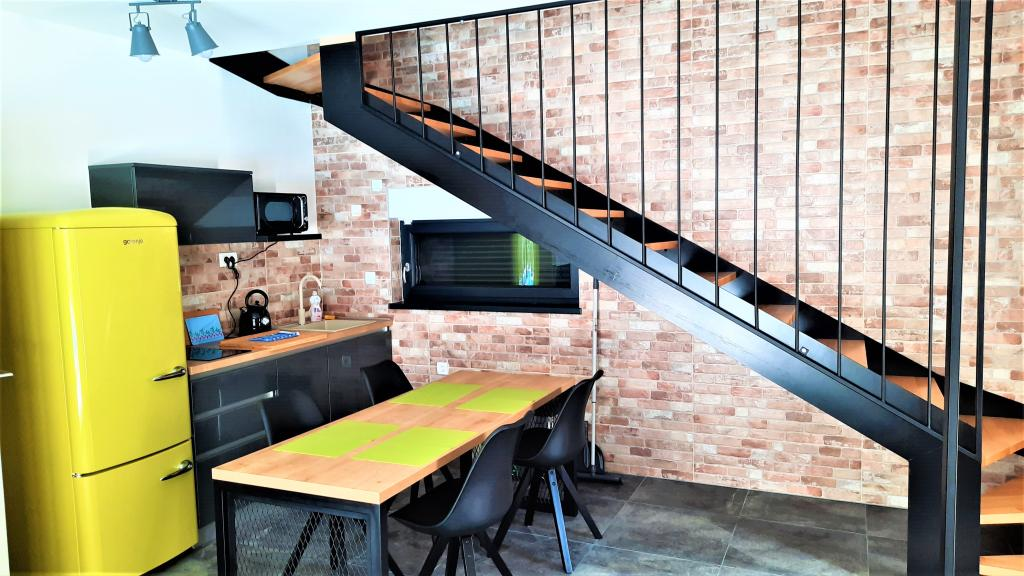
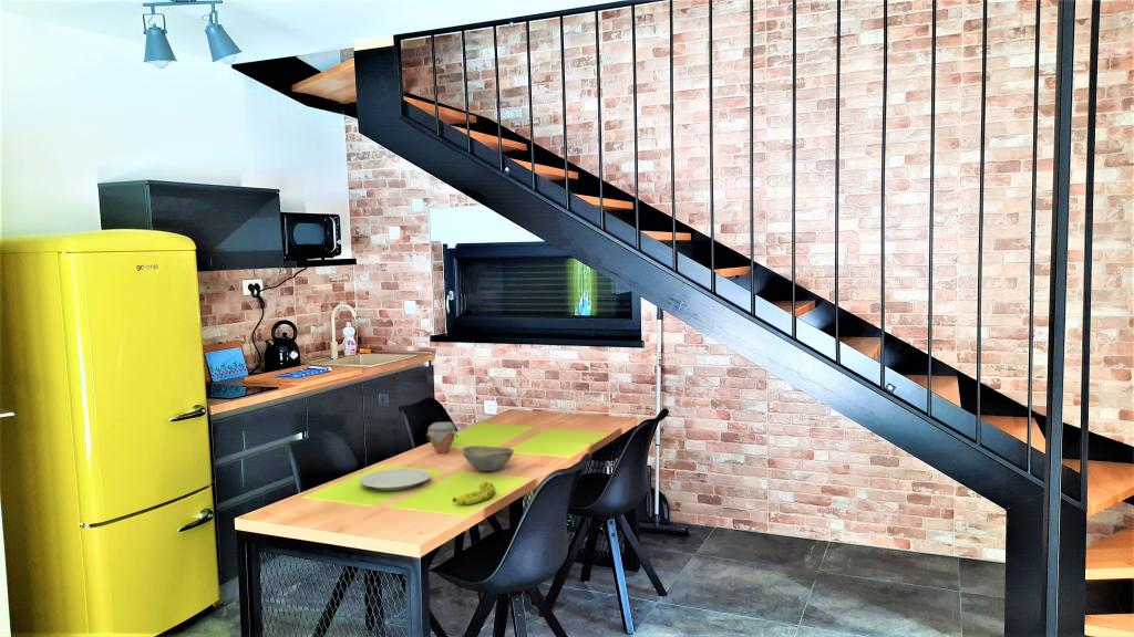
+ chinaware (395, 480)
+ fruit (472, 492)
+ bowl (488, 458)
+ jar (441, 437)
